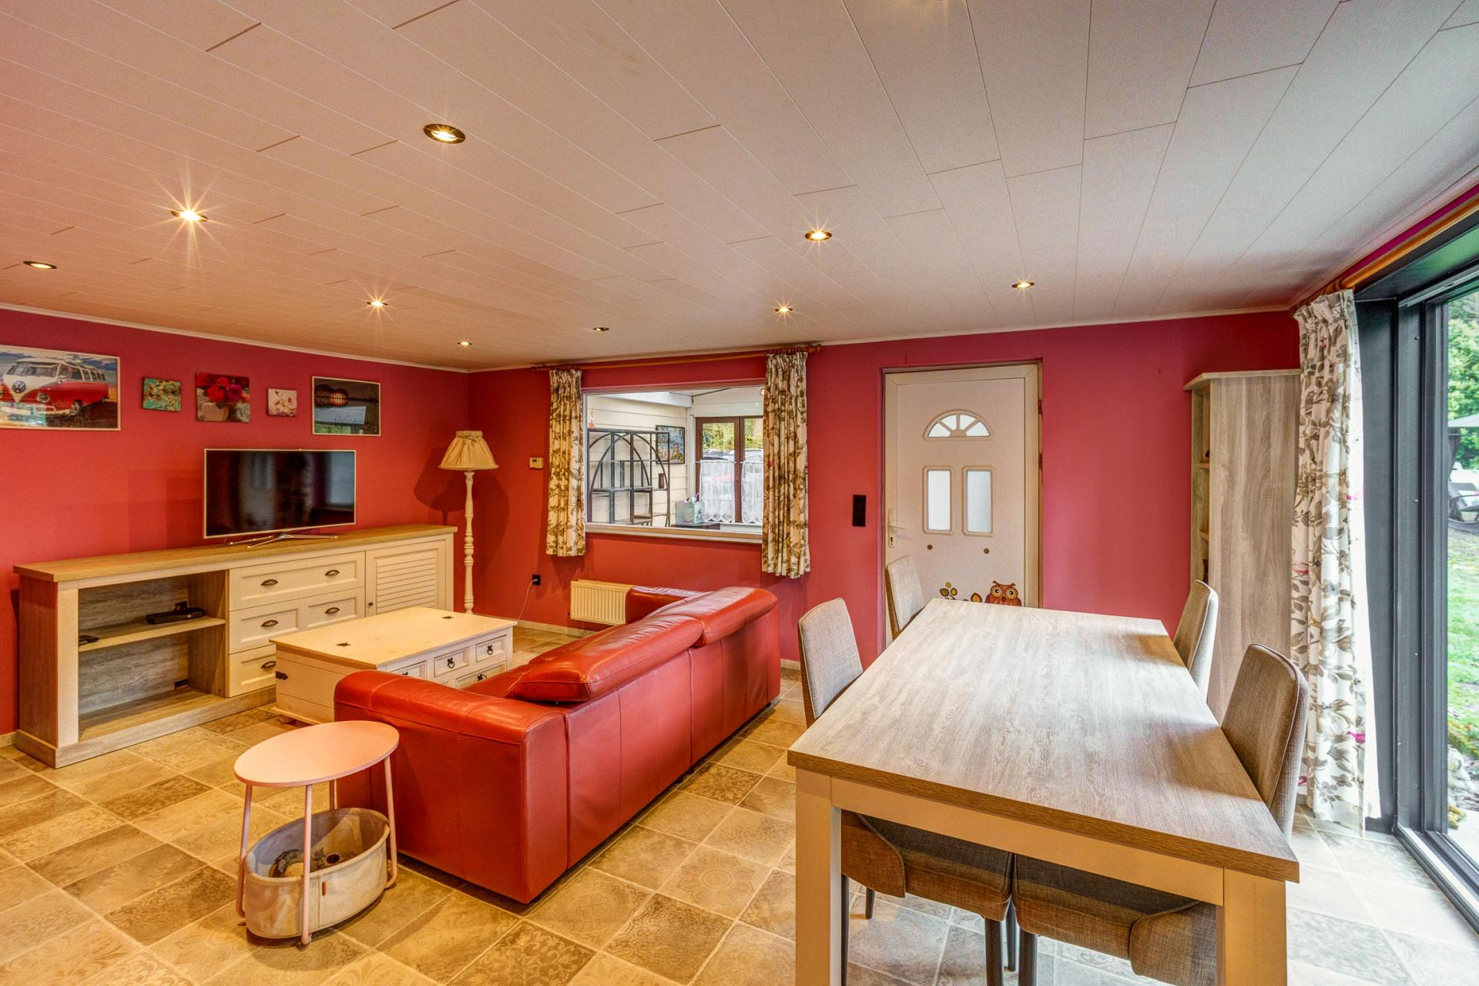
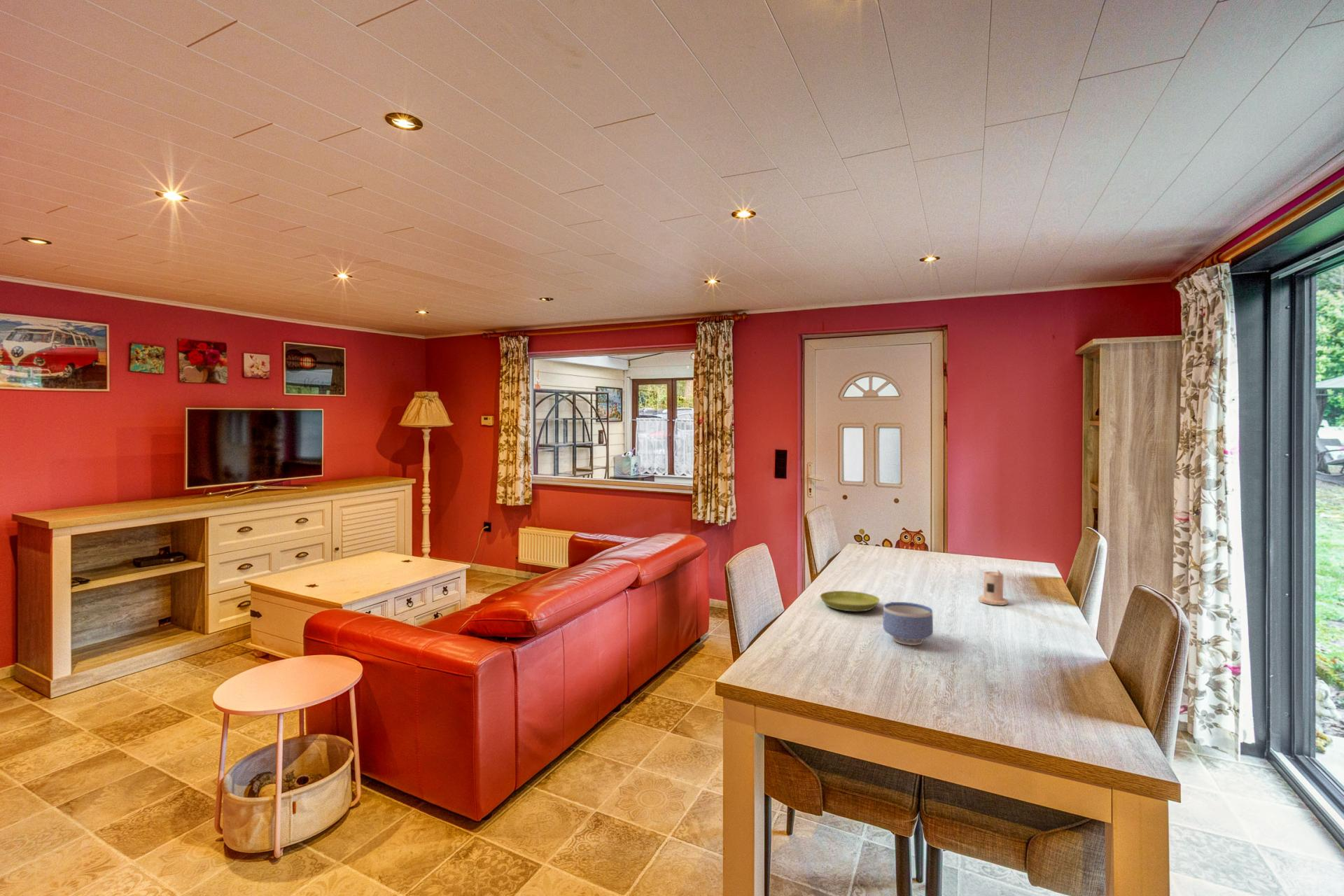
+ bowl (907, 624)
+ saucer (849, 601)
+ candle (993, 585)
